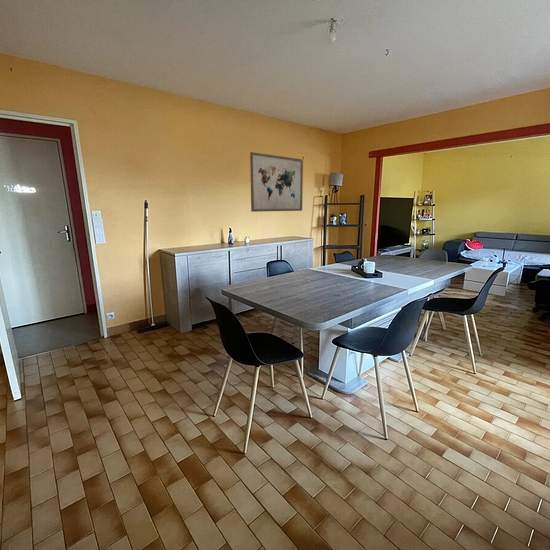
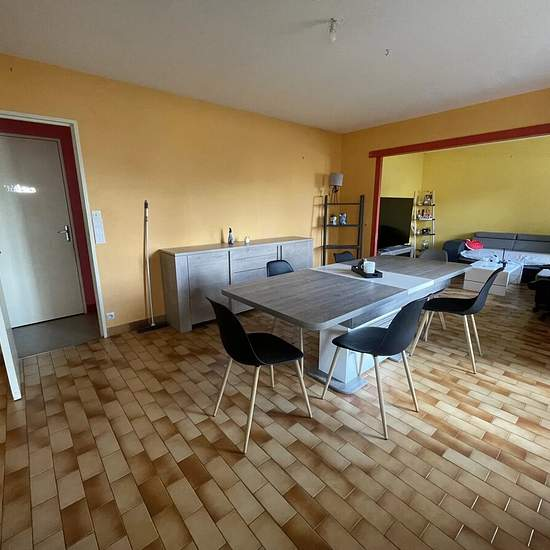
- wall art (278, 184)
